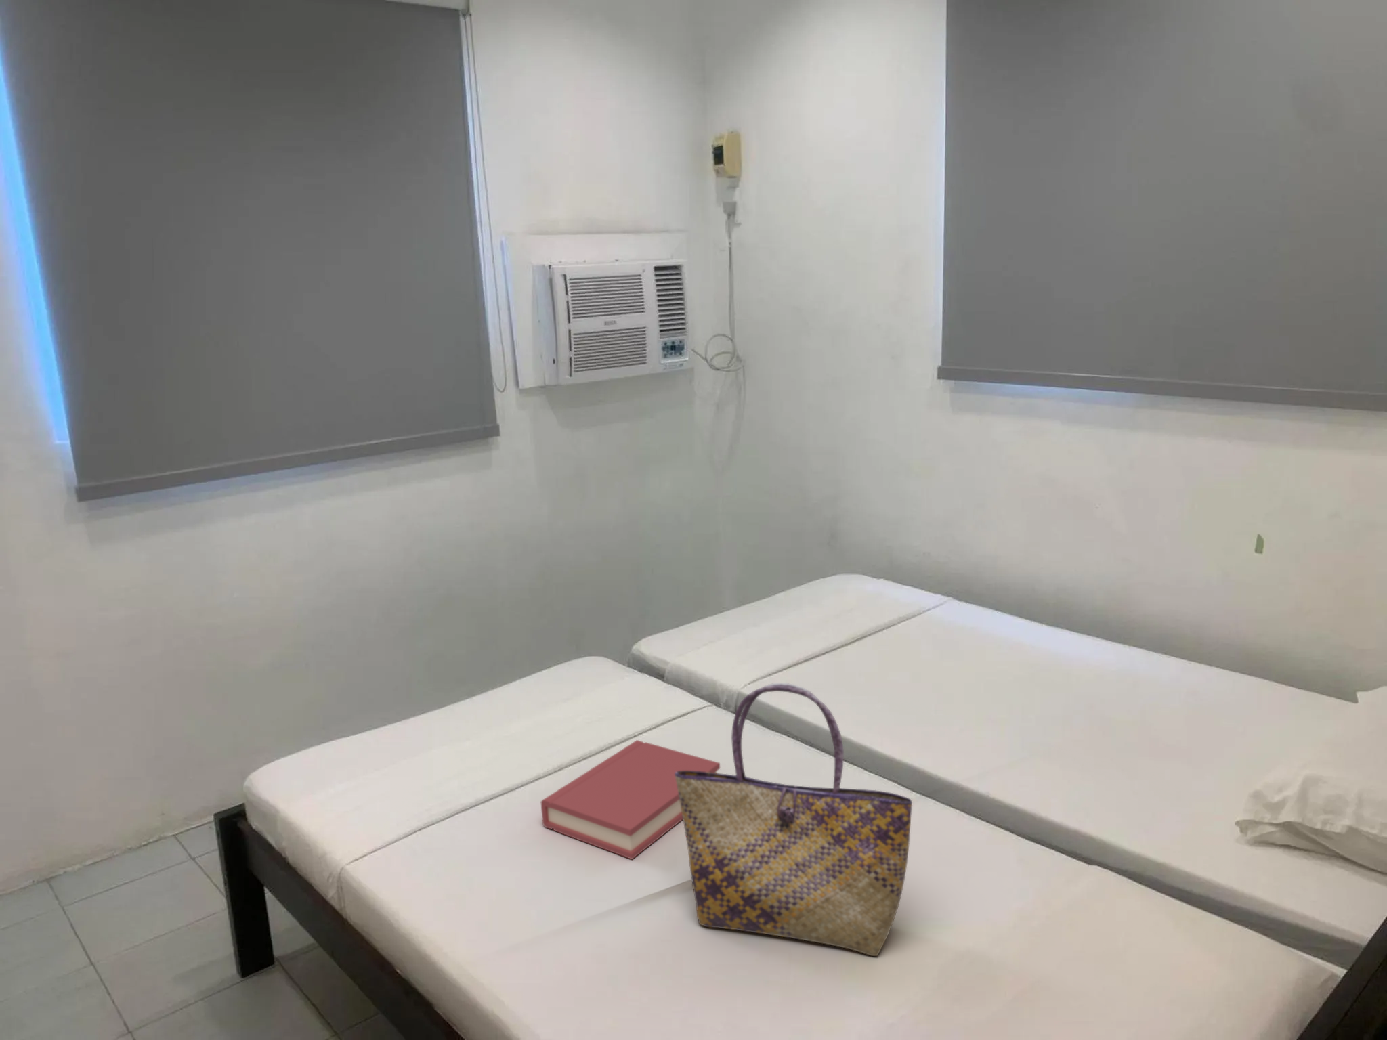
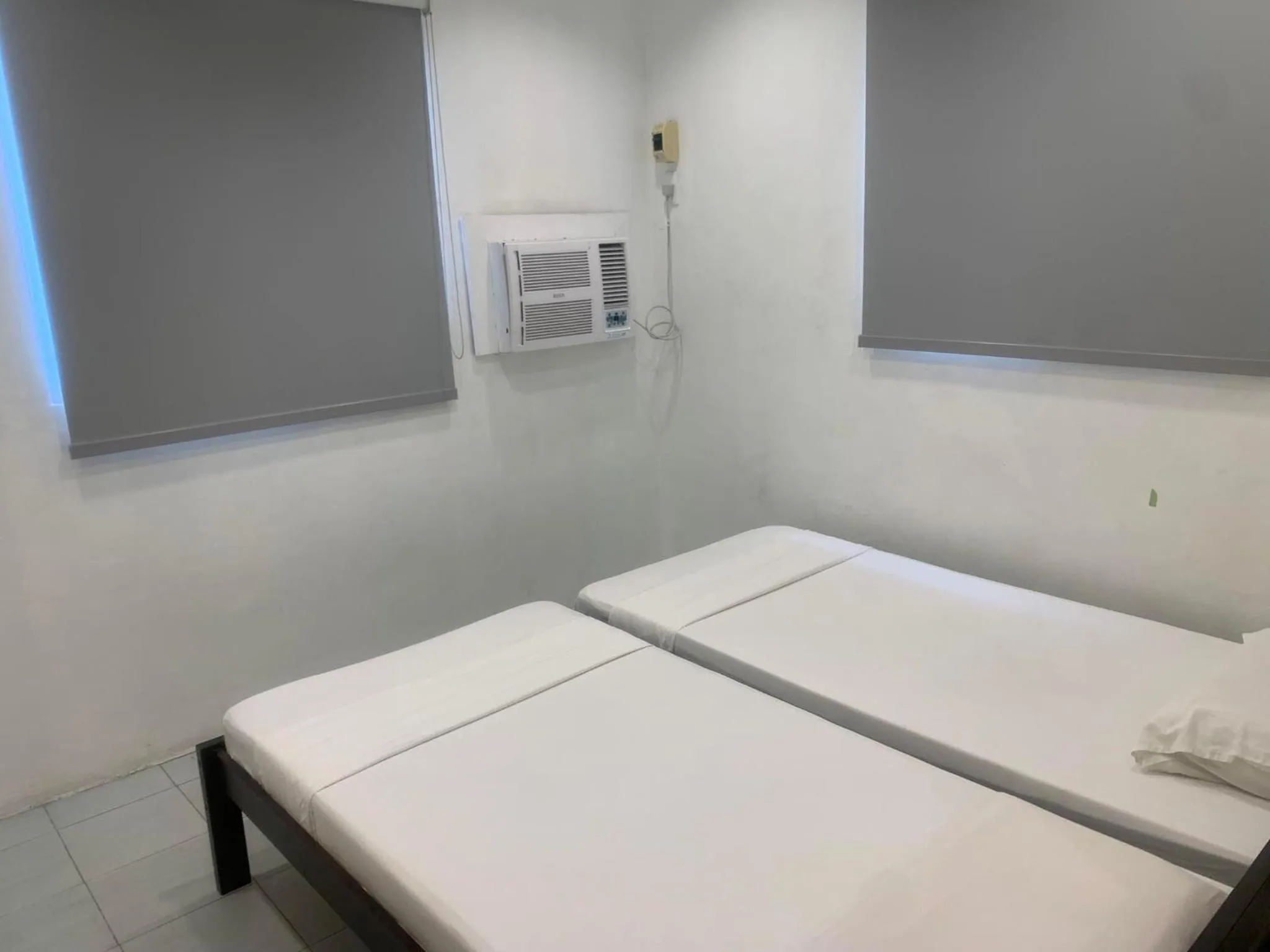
- hardback book (633, 793)
- tote bag (789, 809)
